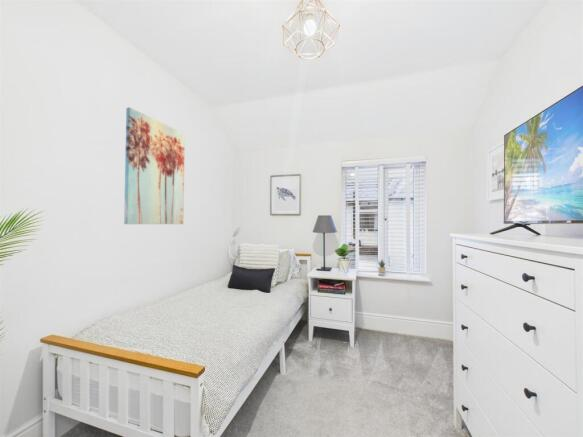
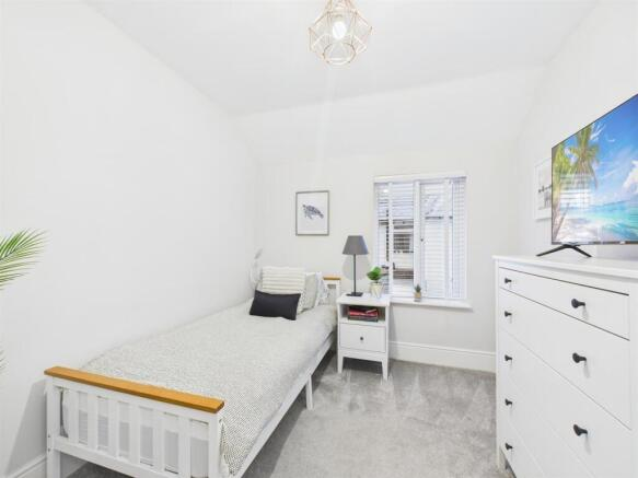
- wall art (158, 173)
